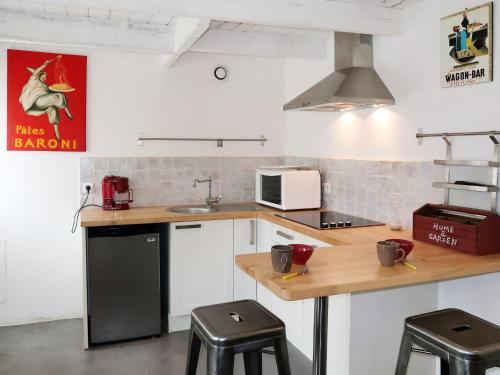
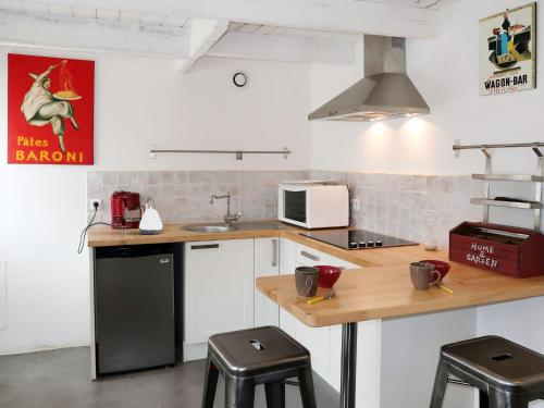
+ kettle (150, 214)
